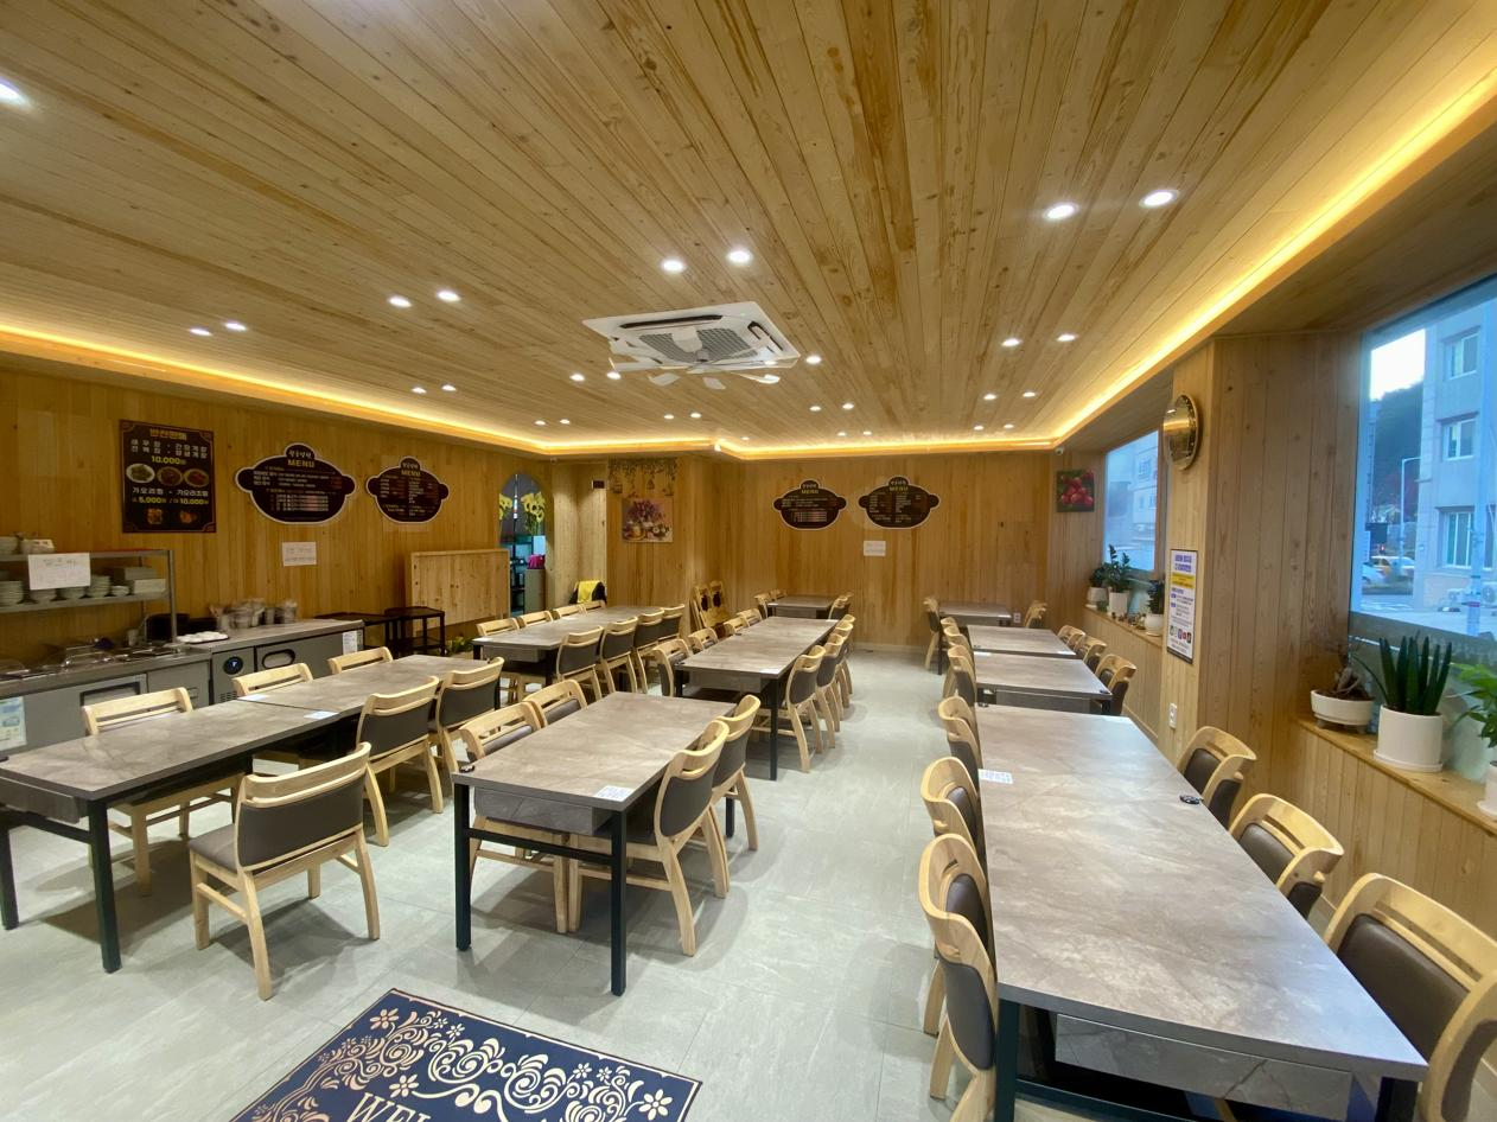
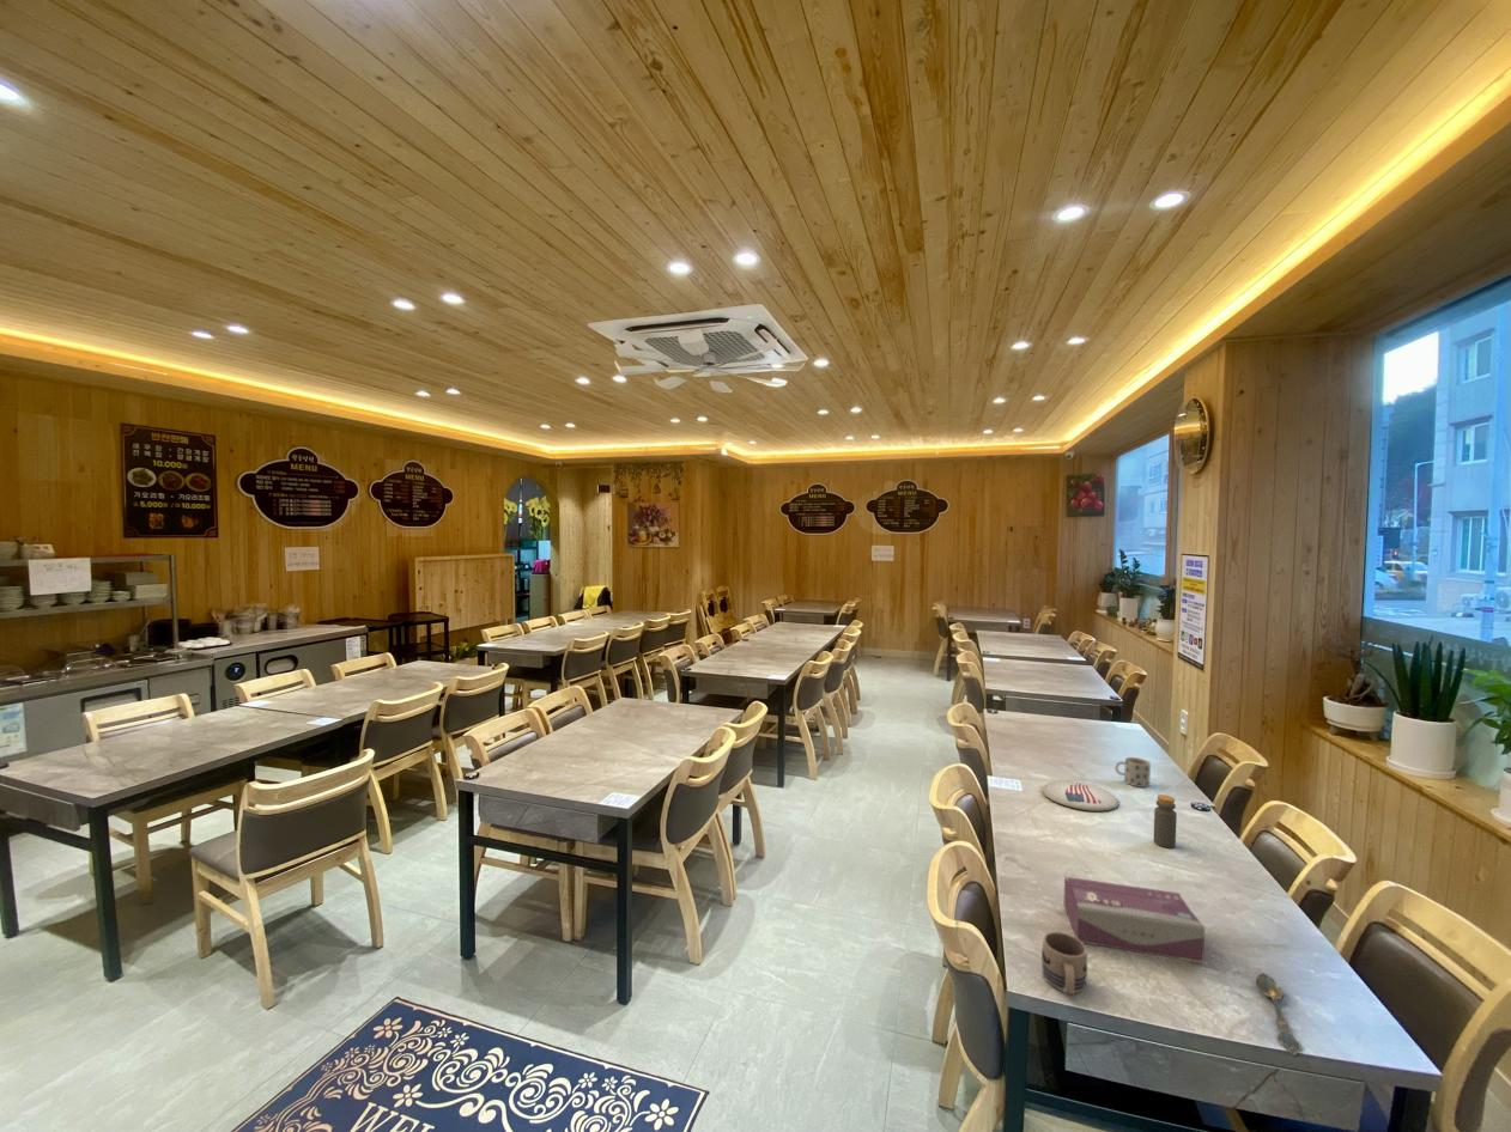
+ plate (1079, 793)
+ mug (1064, 966)
+ tissue box (1128, 914)
+ spoon (1278, 1011)
+ bottle (1165, 820)
+ mug (1131, 771)
